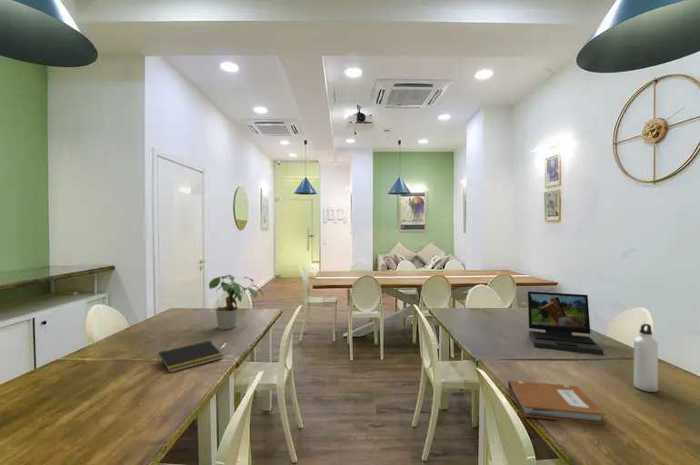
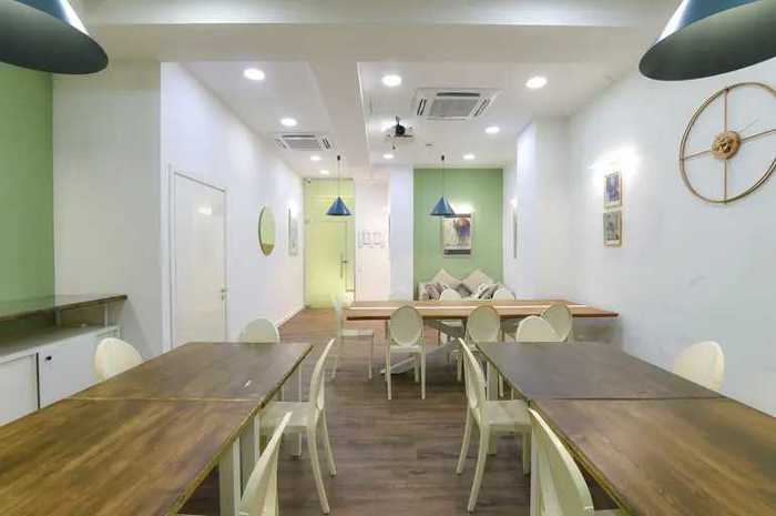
- laptop (561, 319)
- potted plant (234, 300)
- notebook (553, 399)
- notepad (191, 355)
- water bottle (645, 356)
